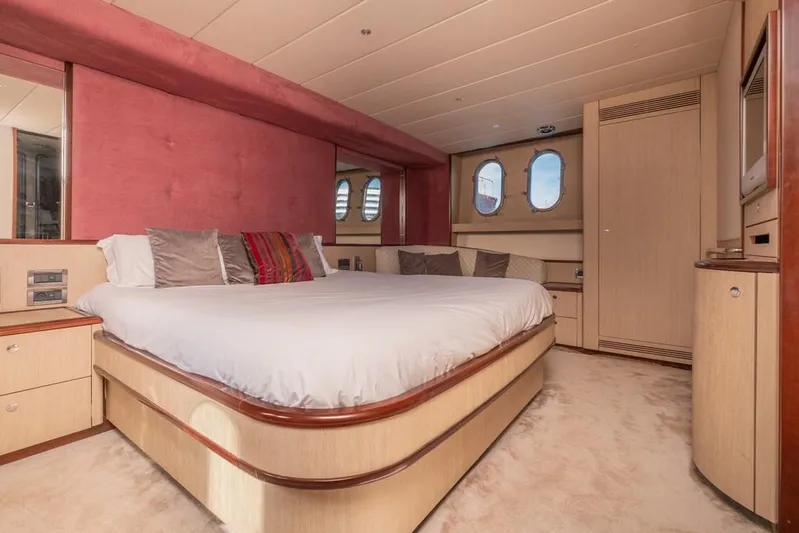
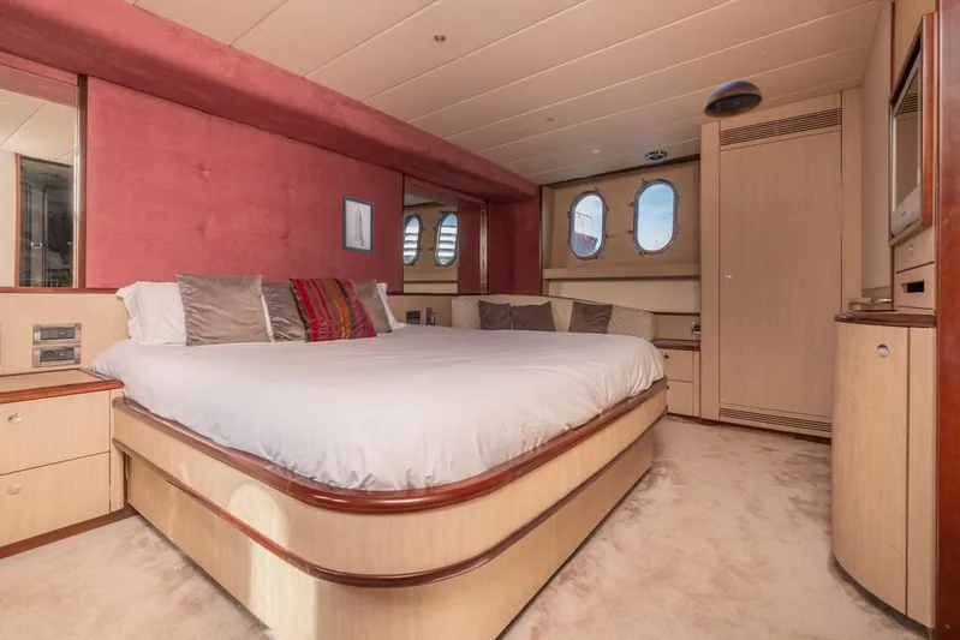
+ wall art (358, 225)
+ dome light (732, 95)
